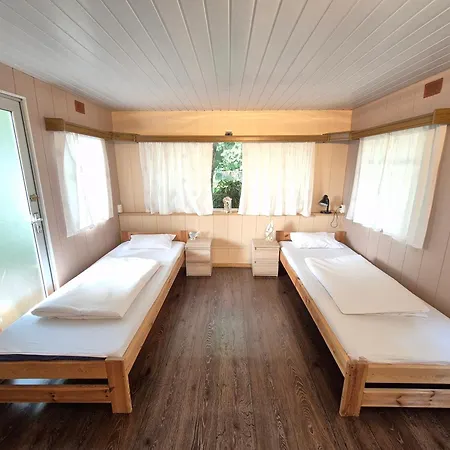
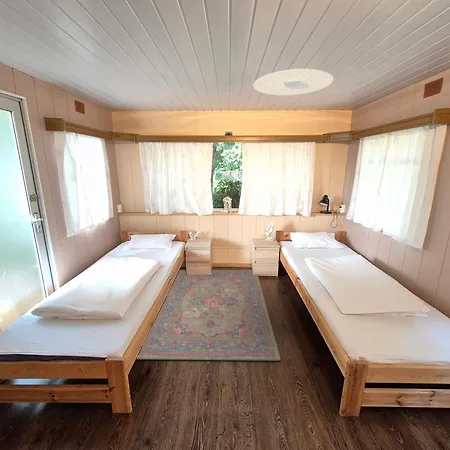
+ rug (213, 301)
+ ceiling light (292, 79)
